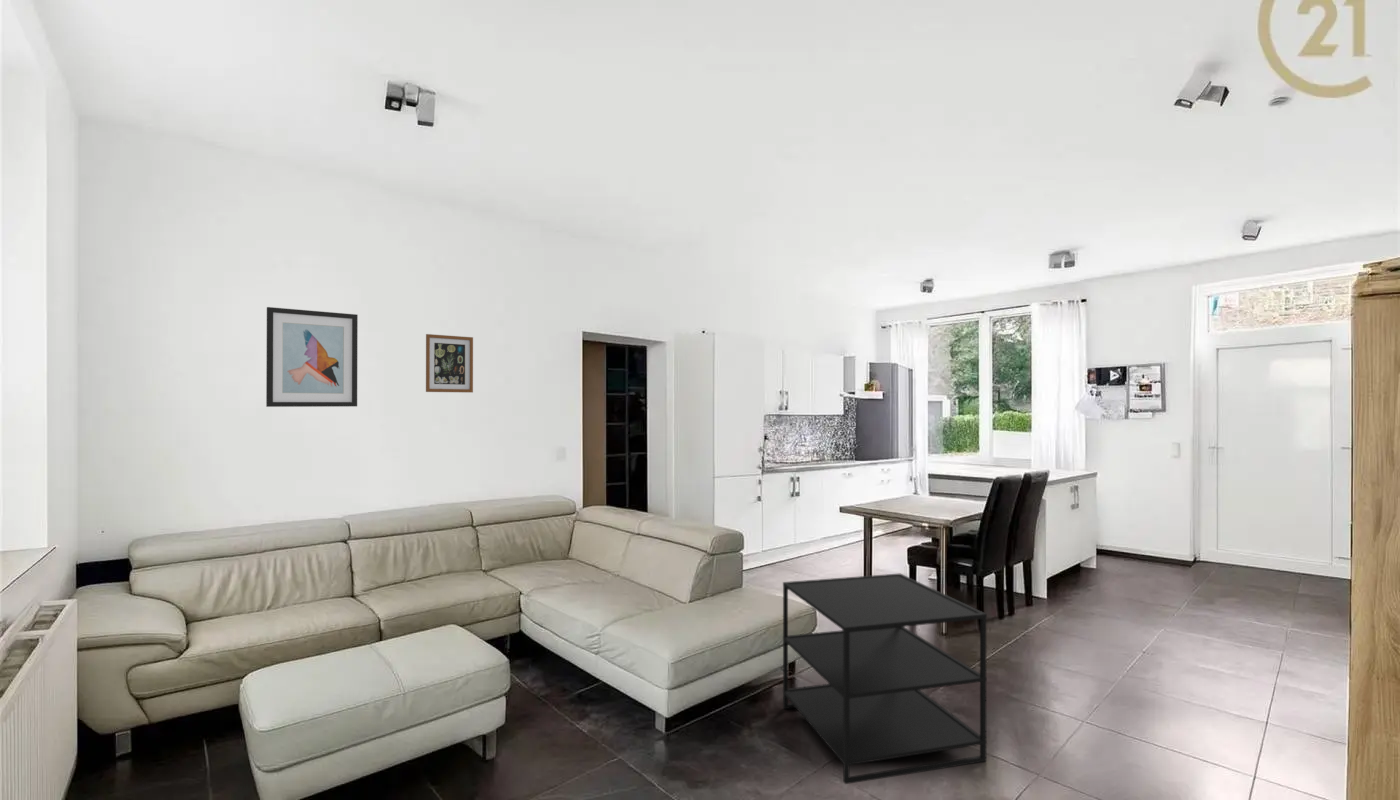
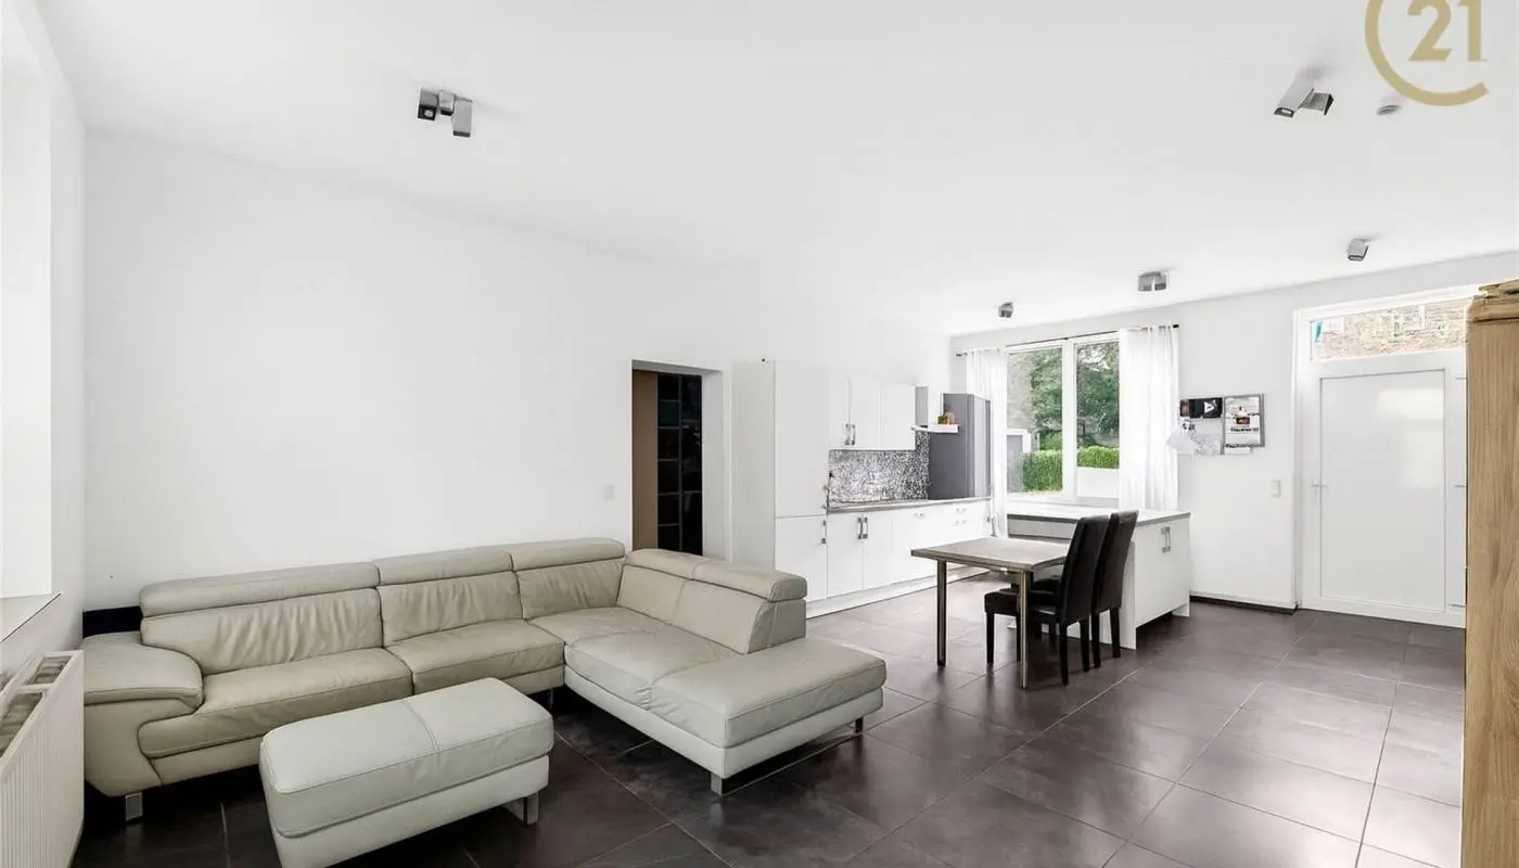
- wall art (450, 364)
- side table (876, 664)
- wall art (313, 358)
